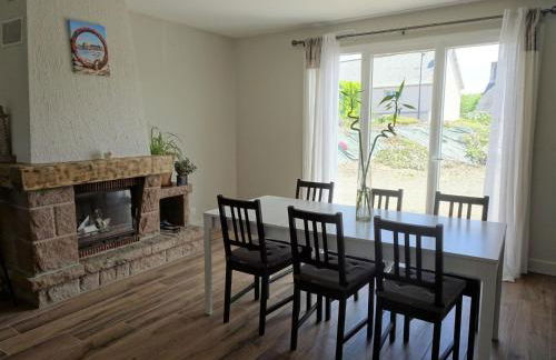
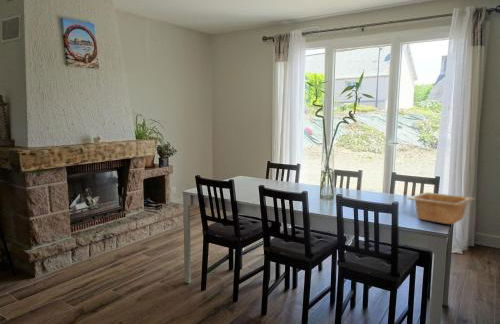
+ serving bowl (440, 208)
